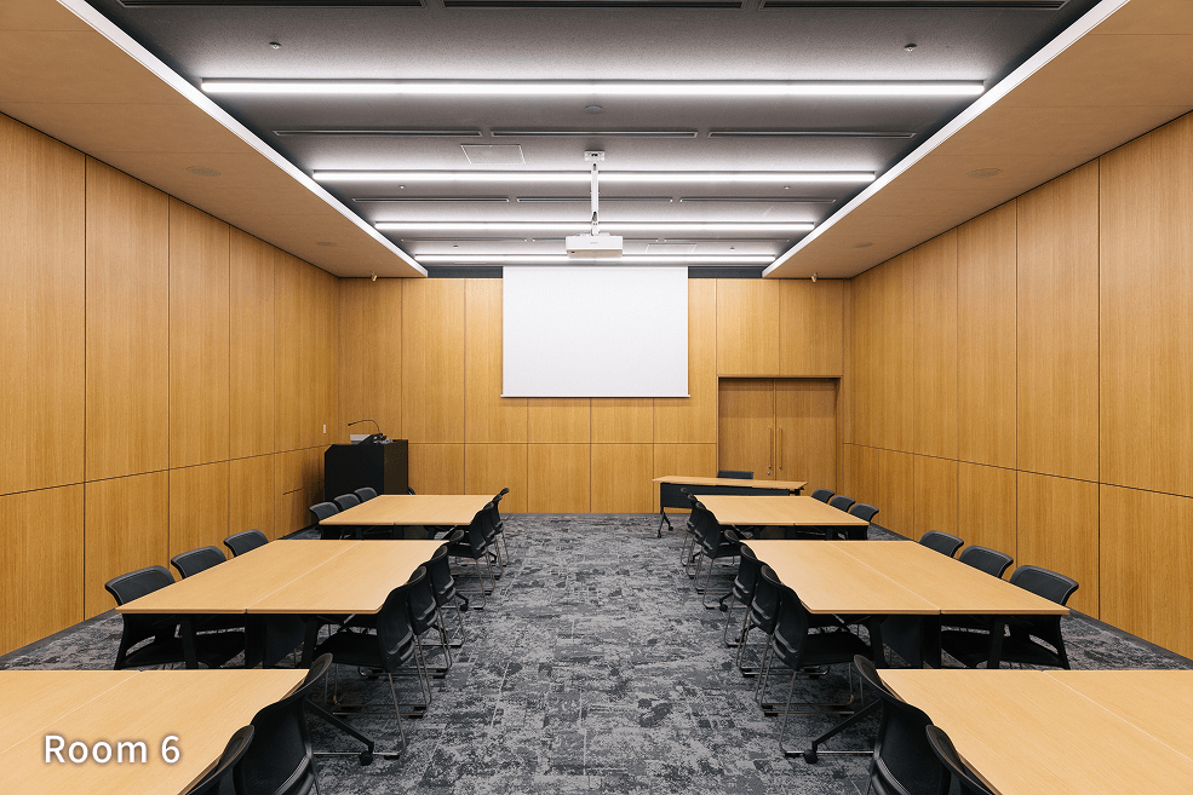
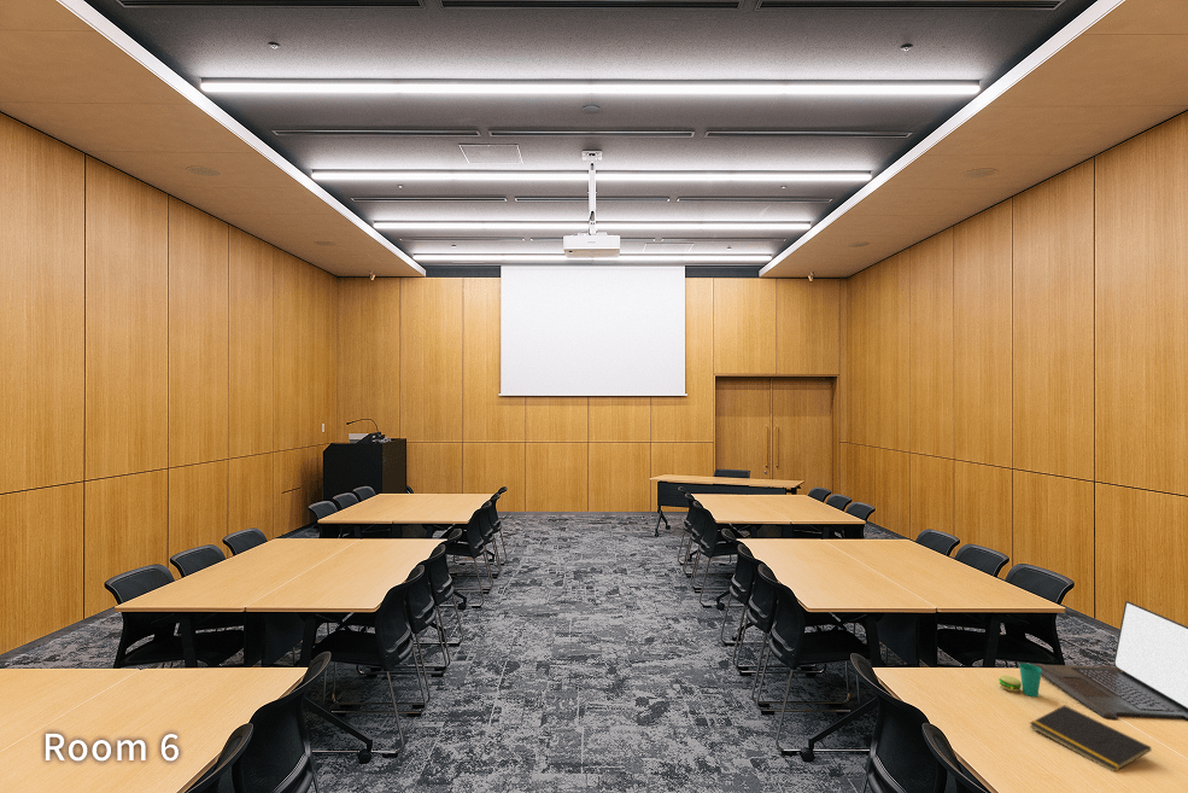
+ cup (1020, 676)
+ laptop (1114, 655)
+ notepad (1087, 736)
